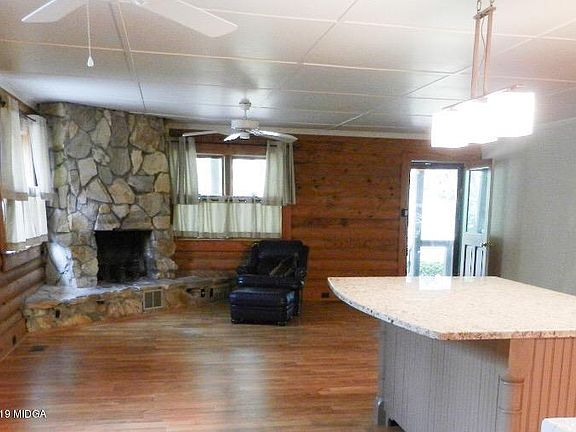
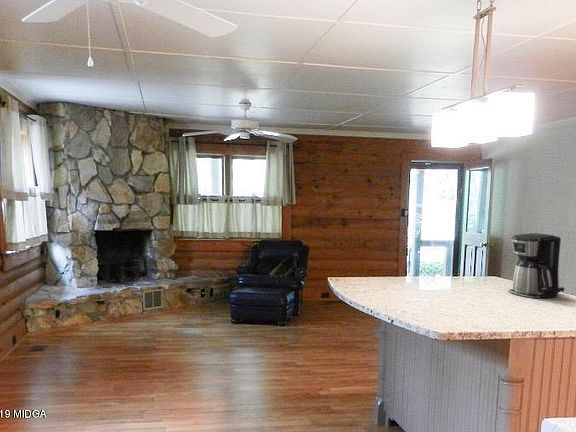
+ coffee maker (543, 265)
